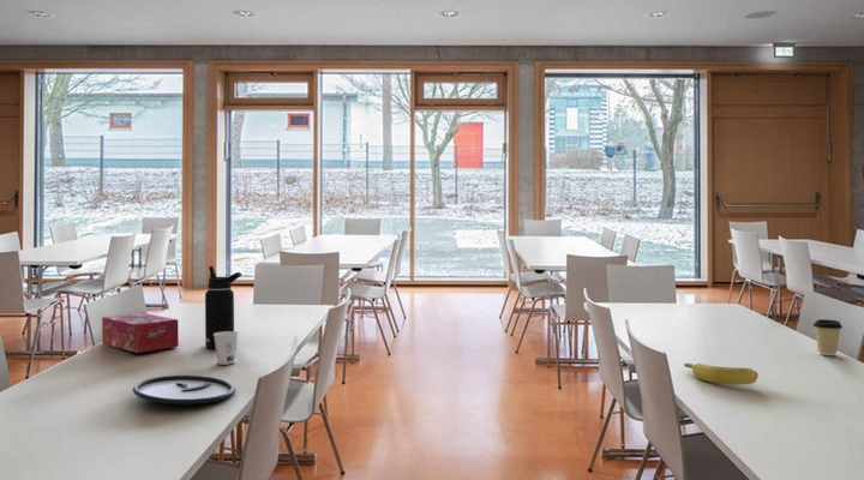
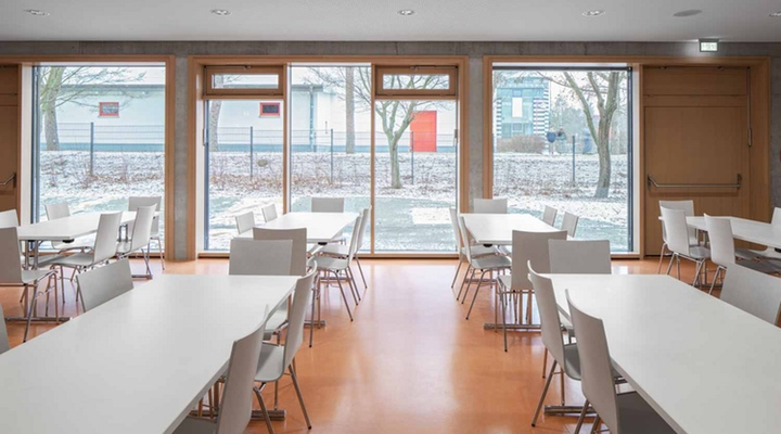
- plate (185, 388)
- coffee cup (827, 337)
- tissue box (139, 331)
- banana (720, 371)
- cup (226, 348)
- water bottle (223, 305)
